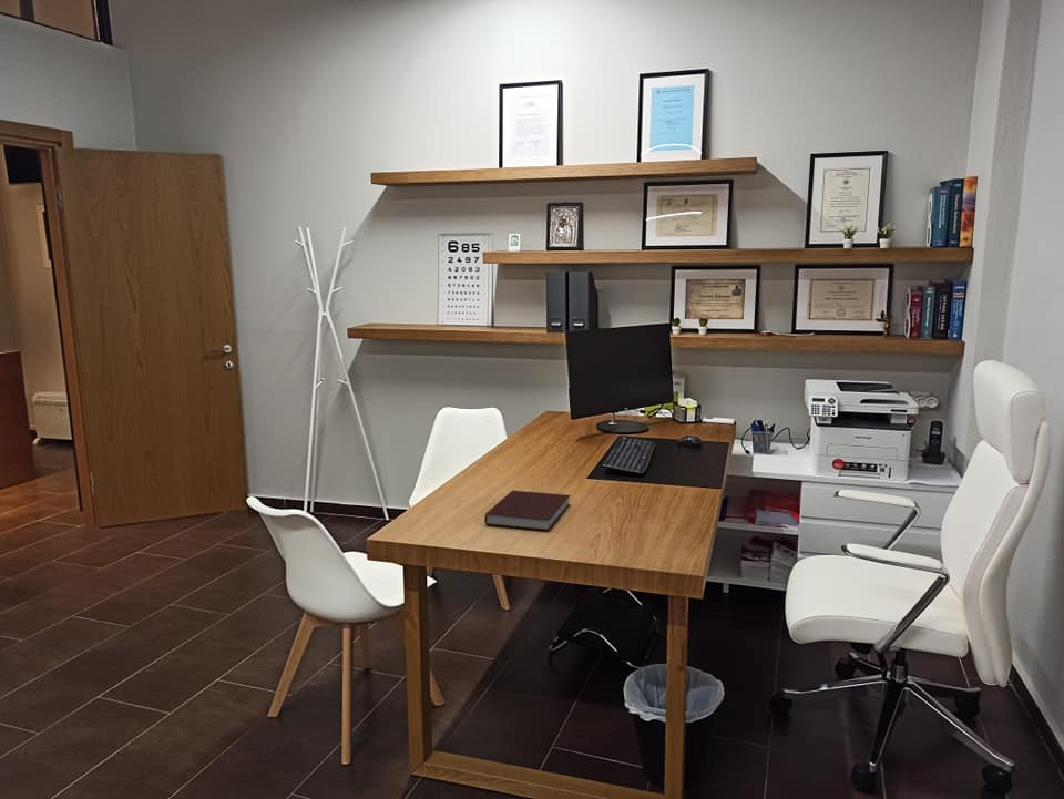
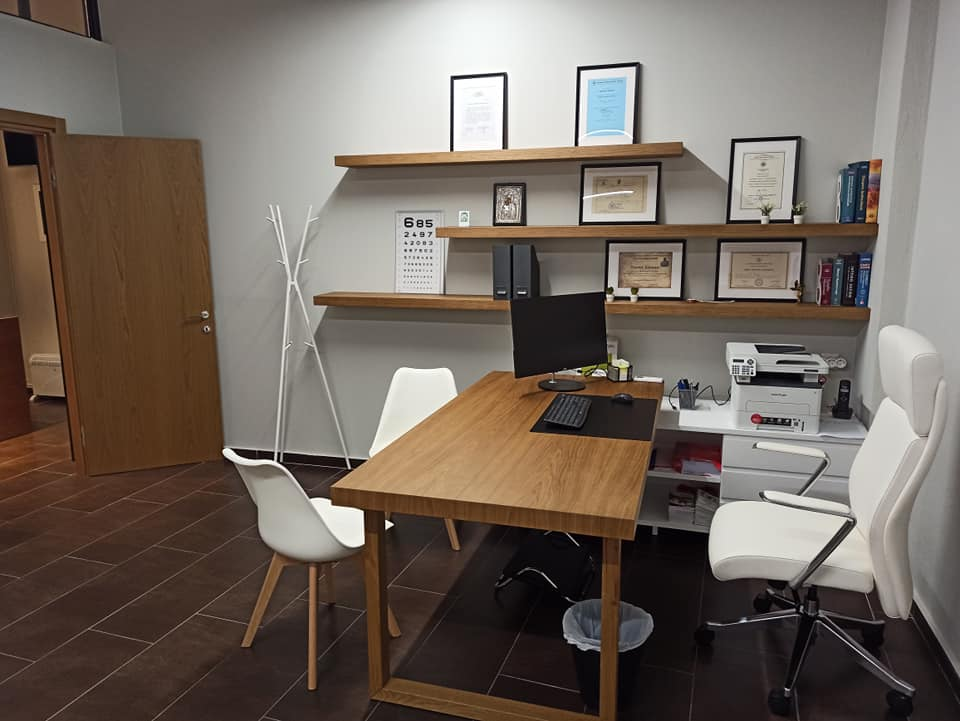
- notebook (529, 509)
